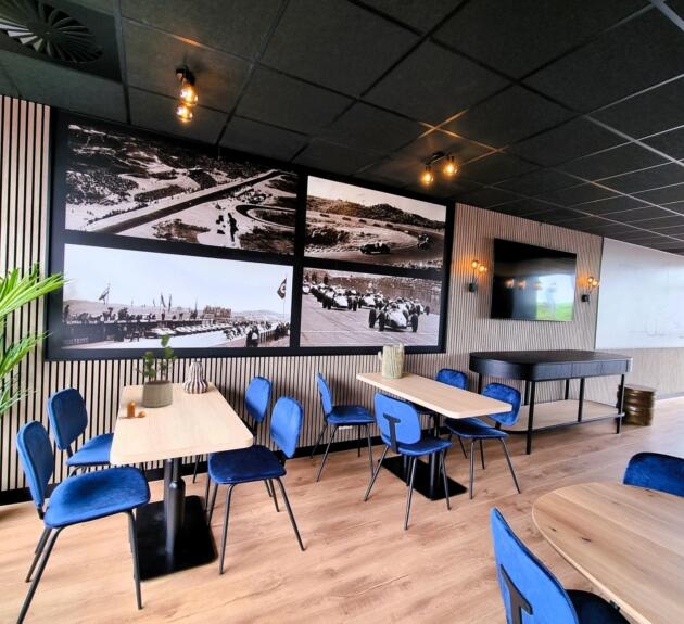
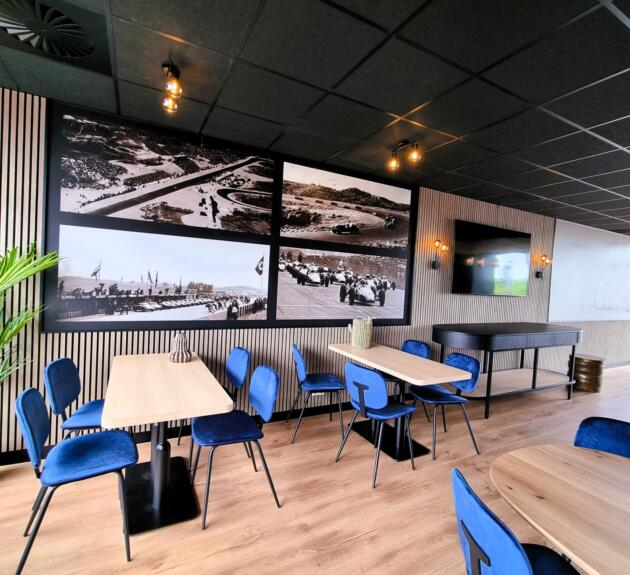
- potted plant (153, 369)
- pepper shaker (134, 408)
